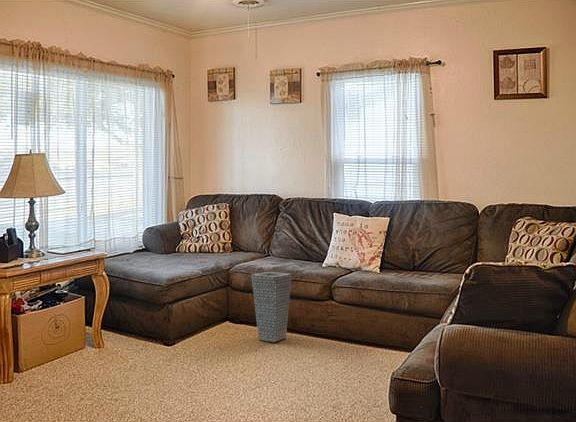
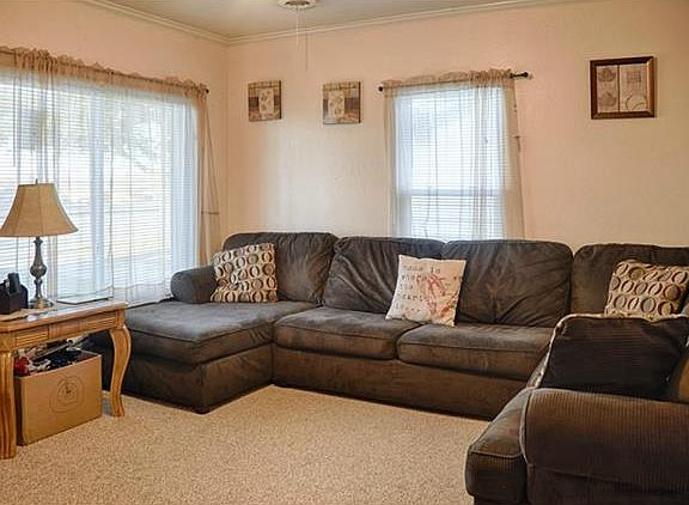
- vase (272, 306)
